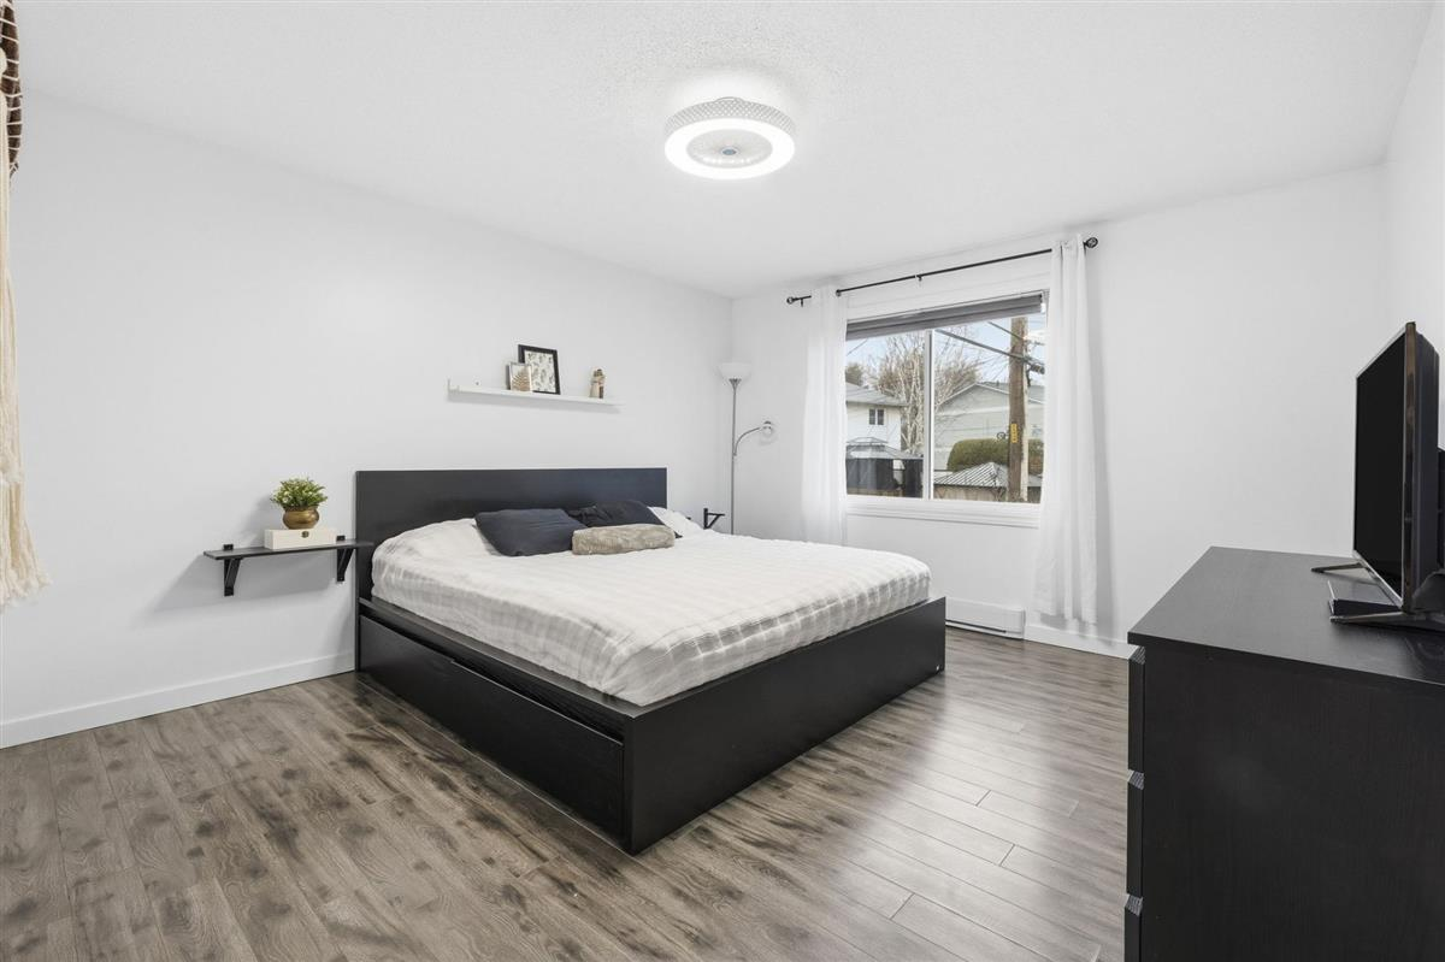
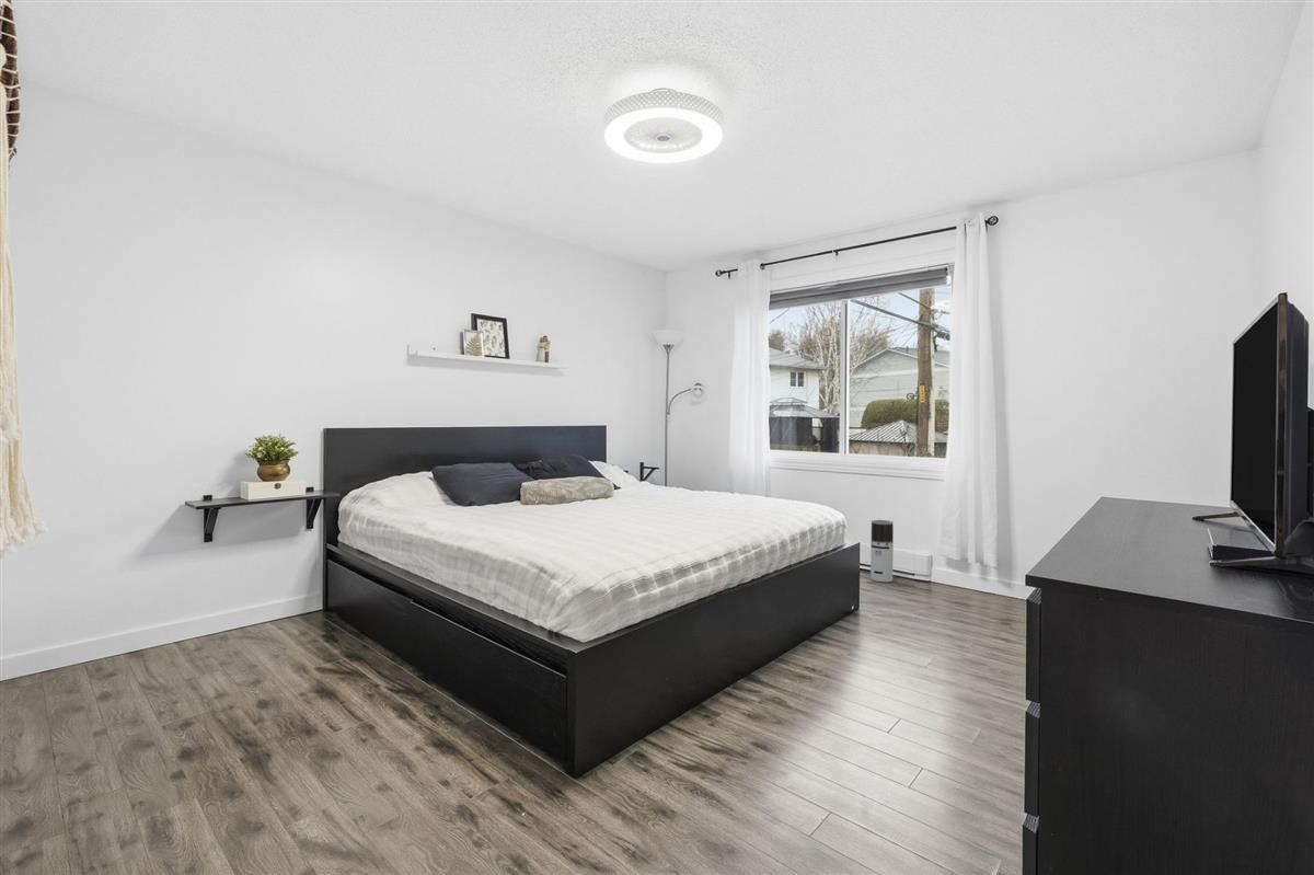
+ air purifier (881, 550)
